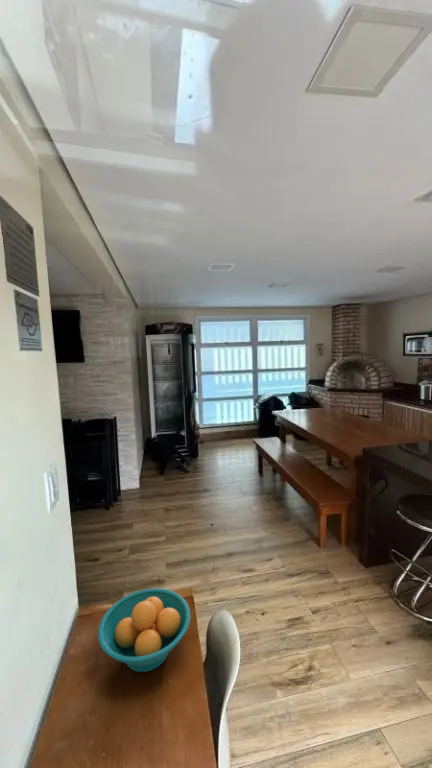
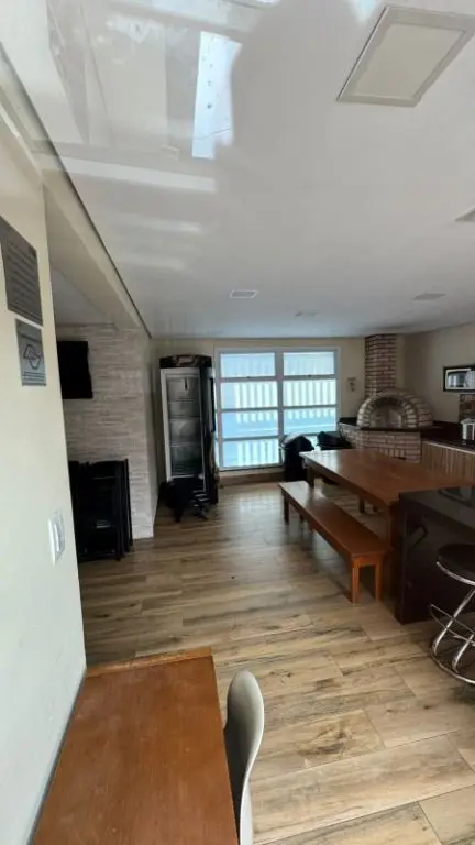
- fruit bowl (145, 628)
